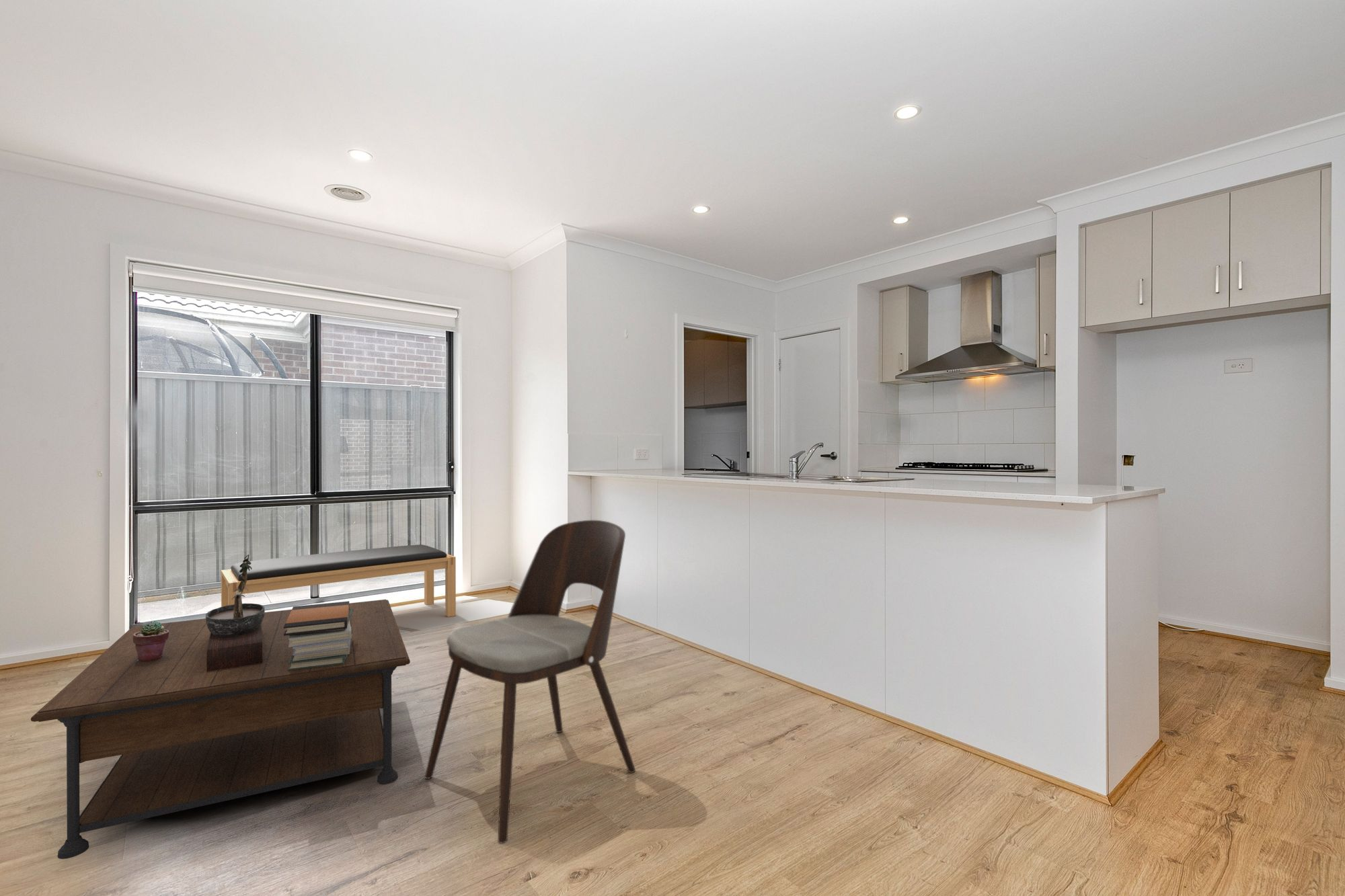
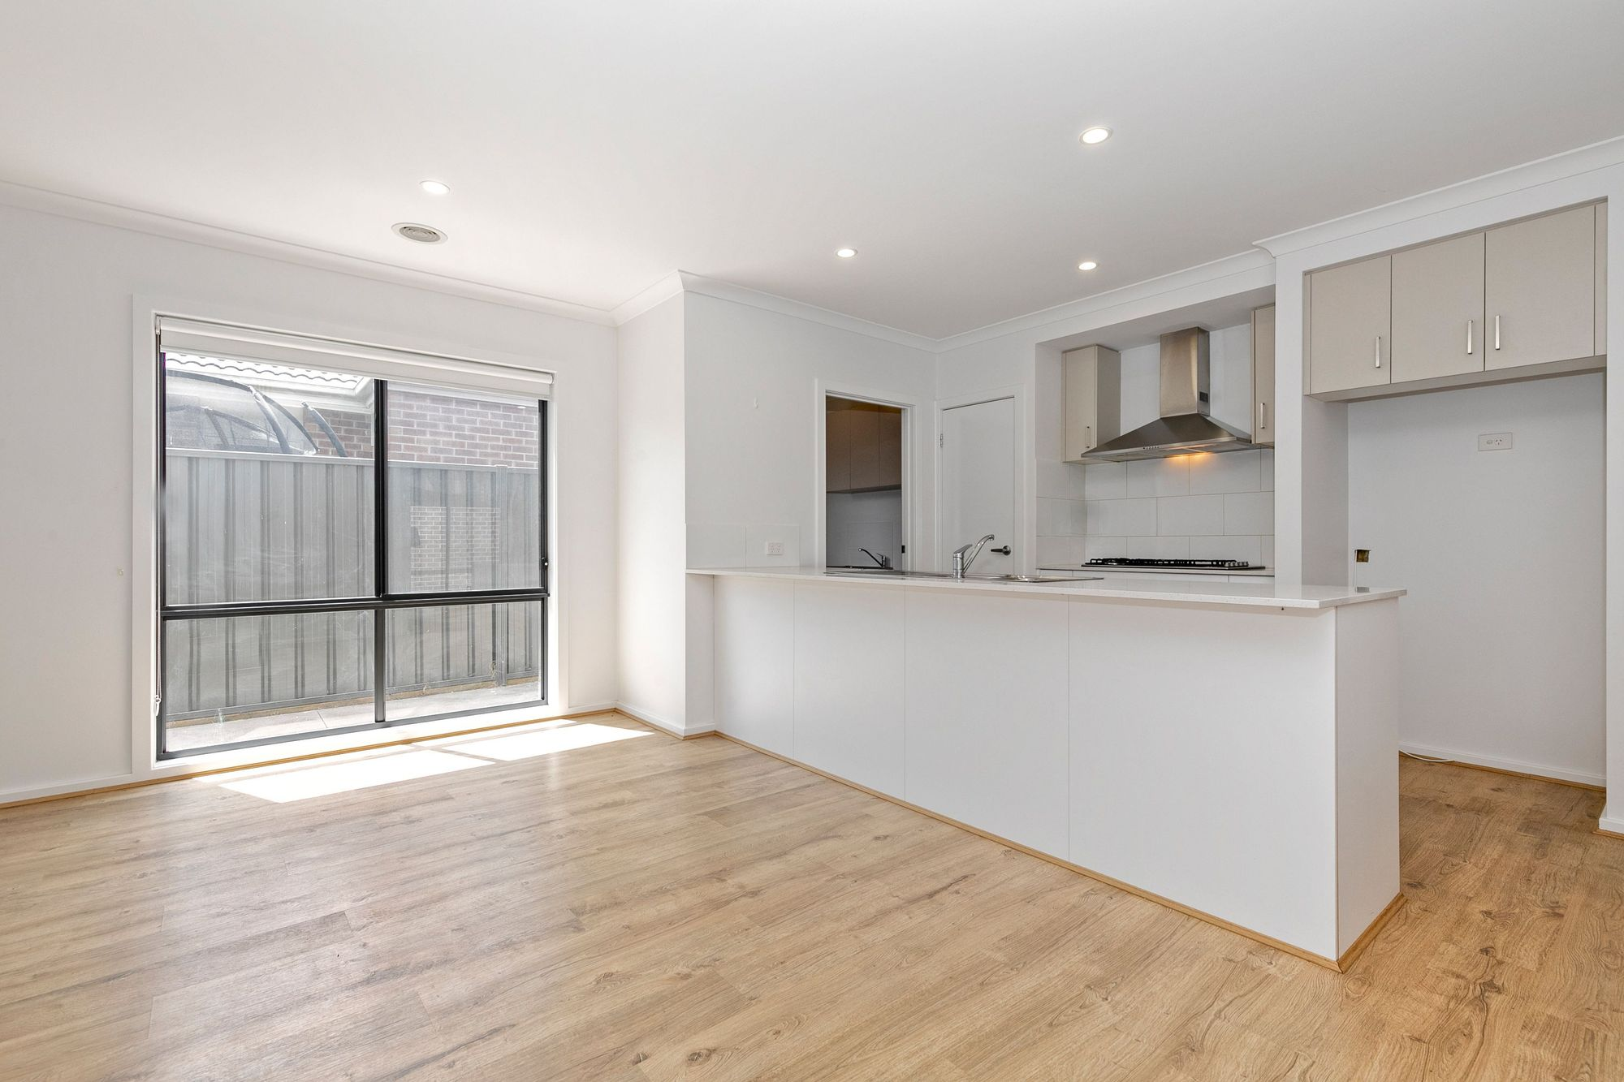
- dining chair (538, 650)
- coffee table (259, 698)
- potted succulent (151, 639)
- book stack (320, 633)
- bench (344, 581)
- bonsai tree (235, 601)
